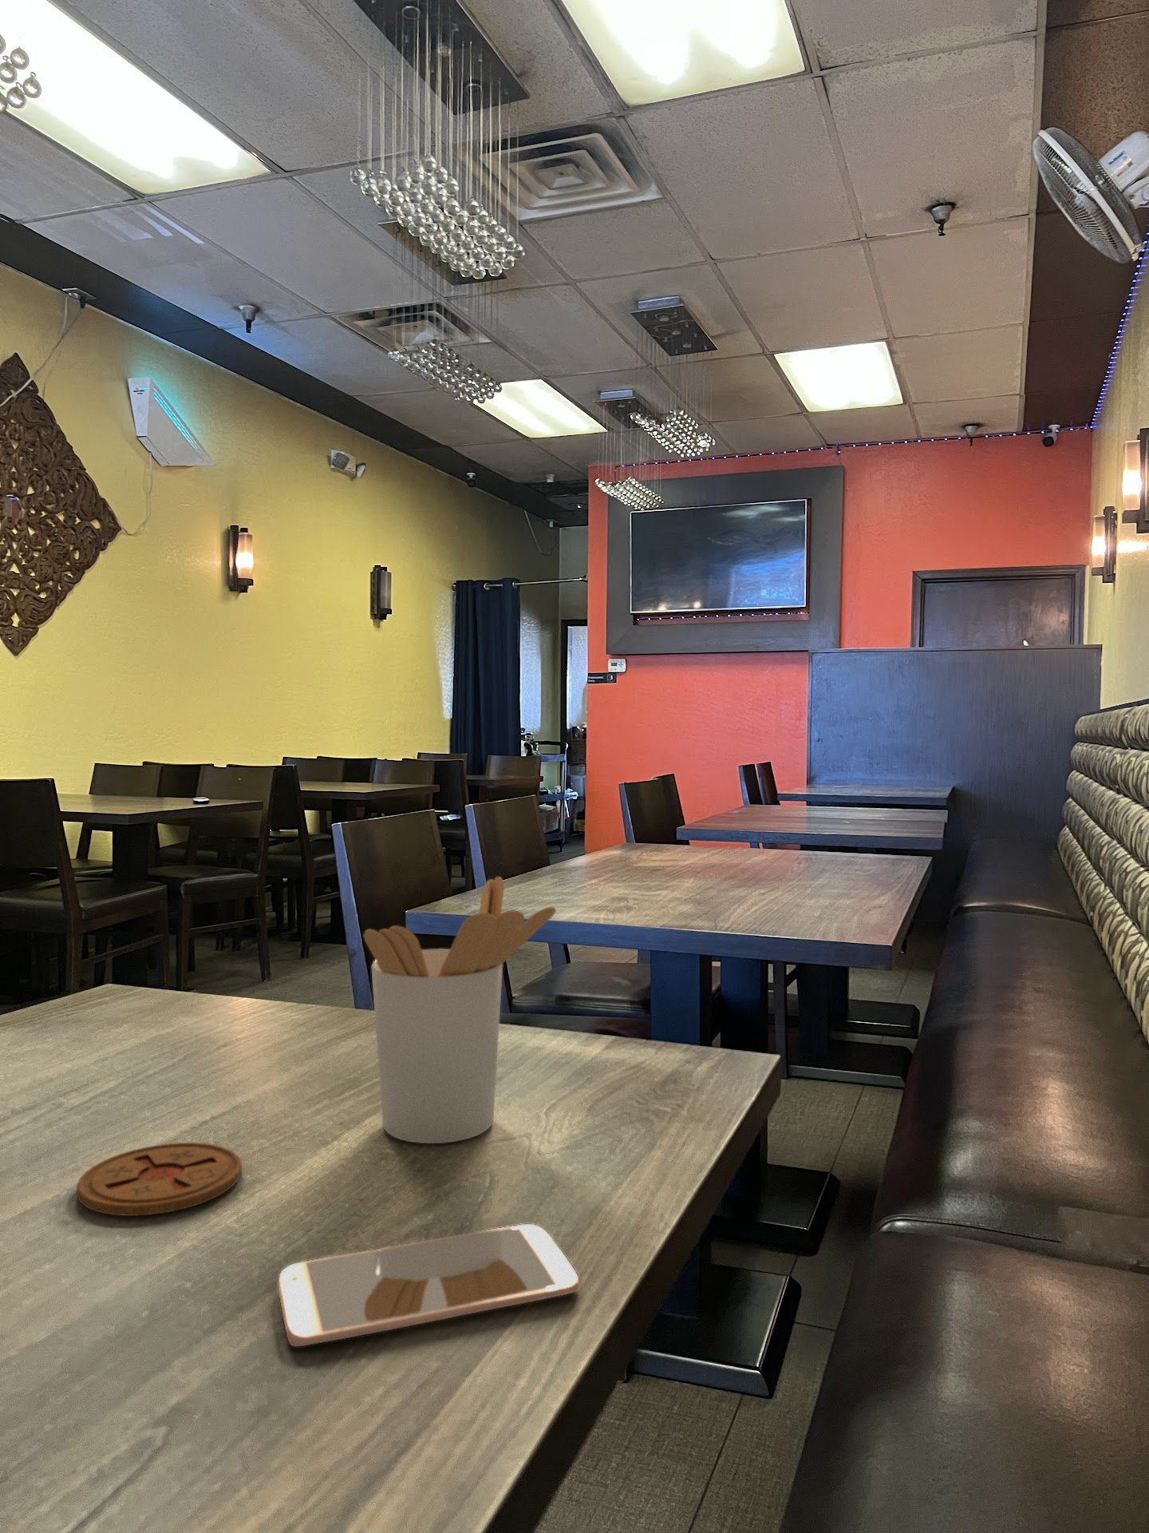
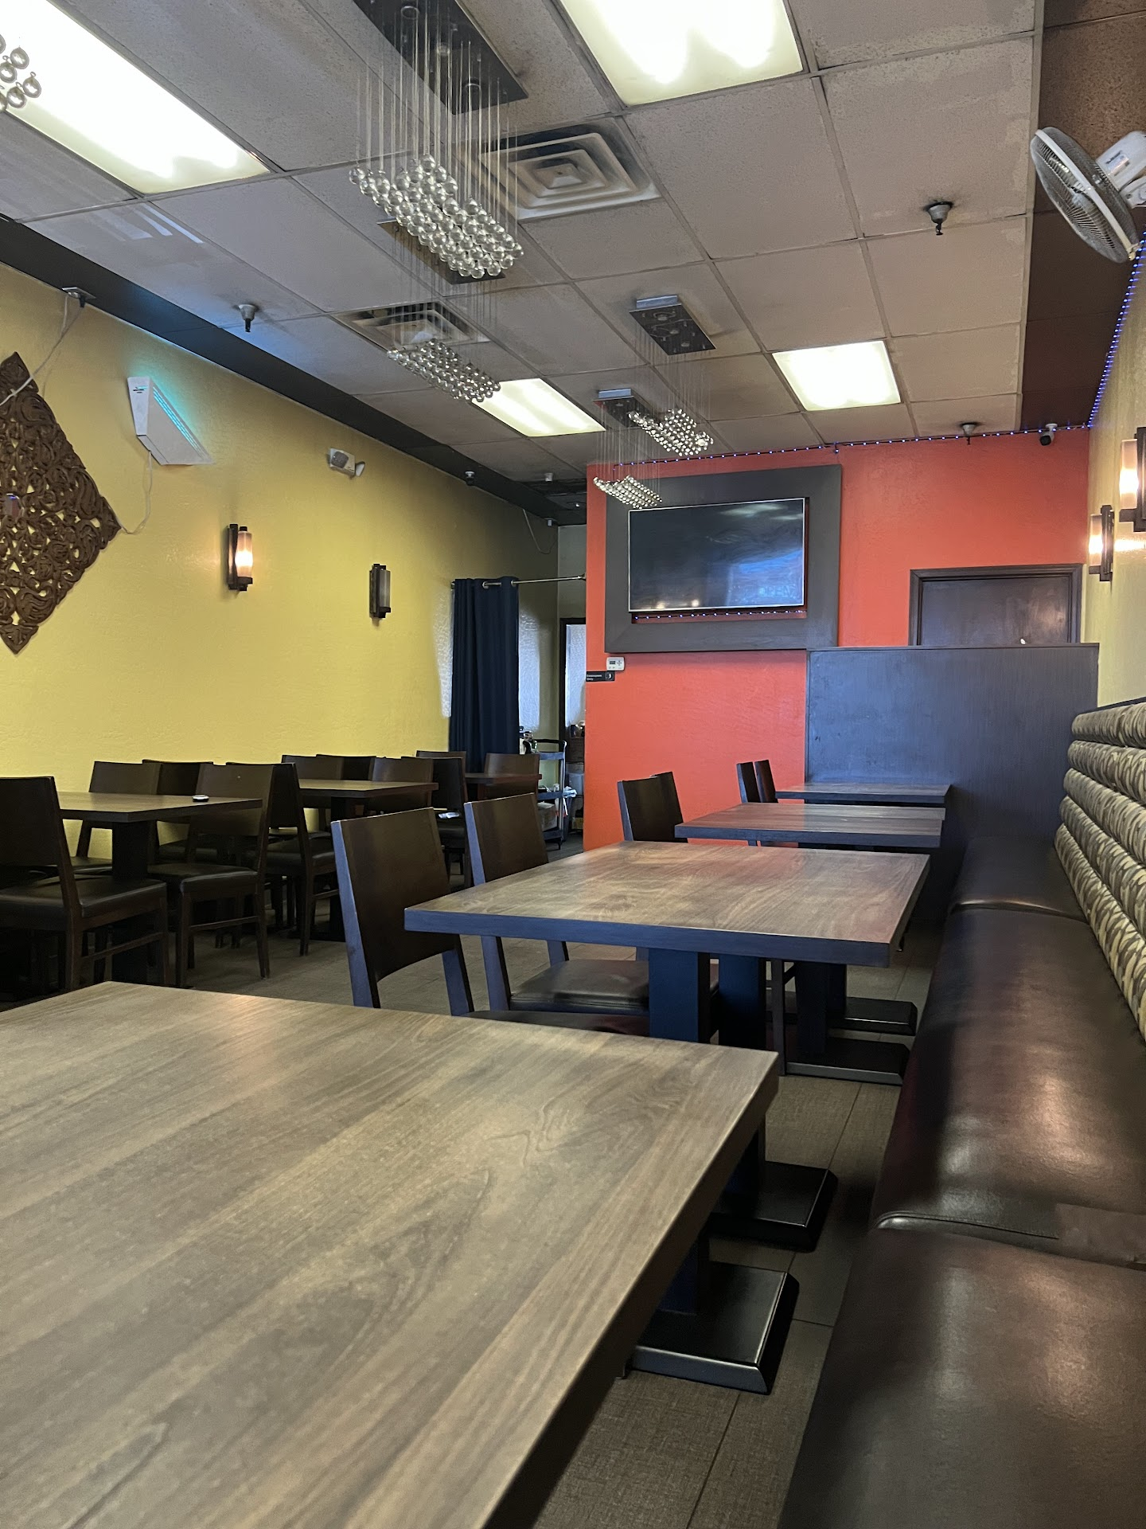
- utensil holder (460, 1009)
- smartphone (428, 1280)
- coaster (162, 1176)
